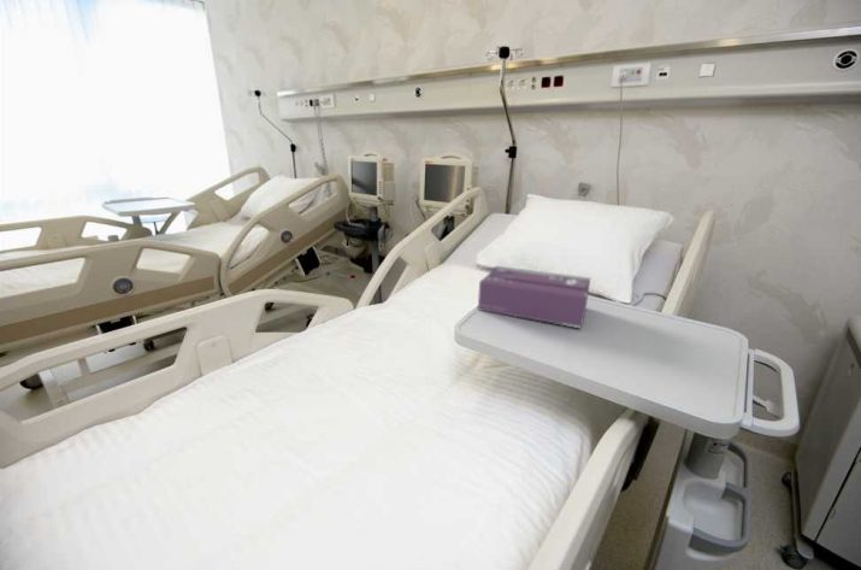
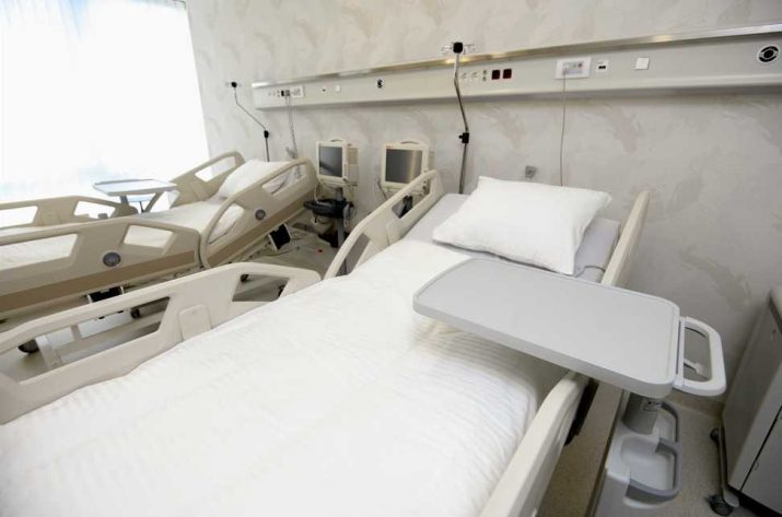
- tissue box (533, 293)
